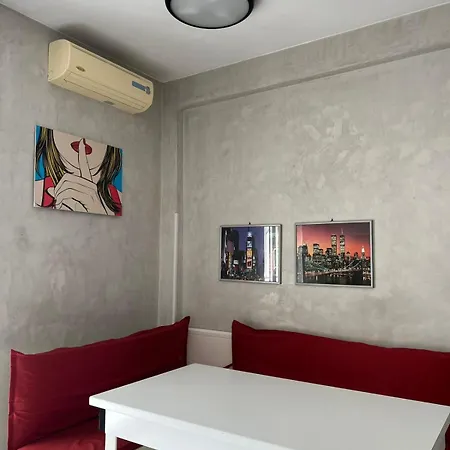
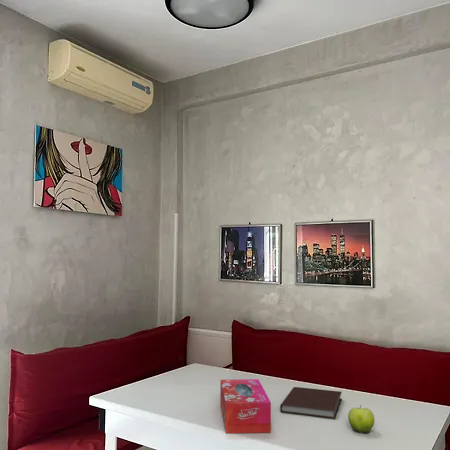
+ notebook (312, 401)
+ tissue box (243, 403)
+ fruit (361, 418)
